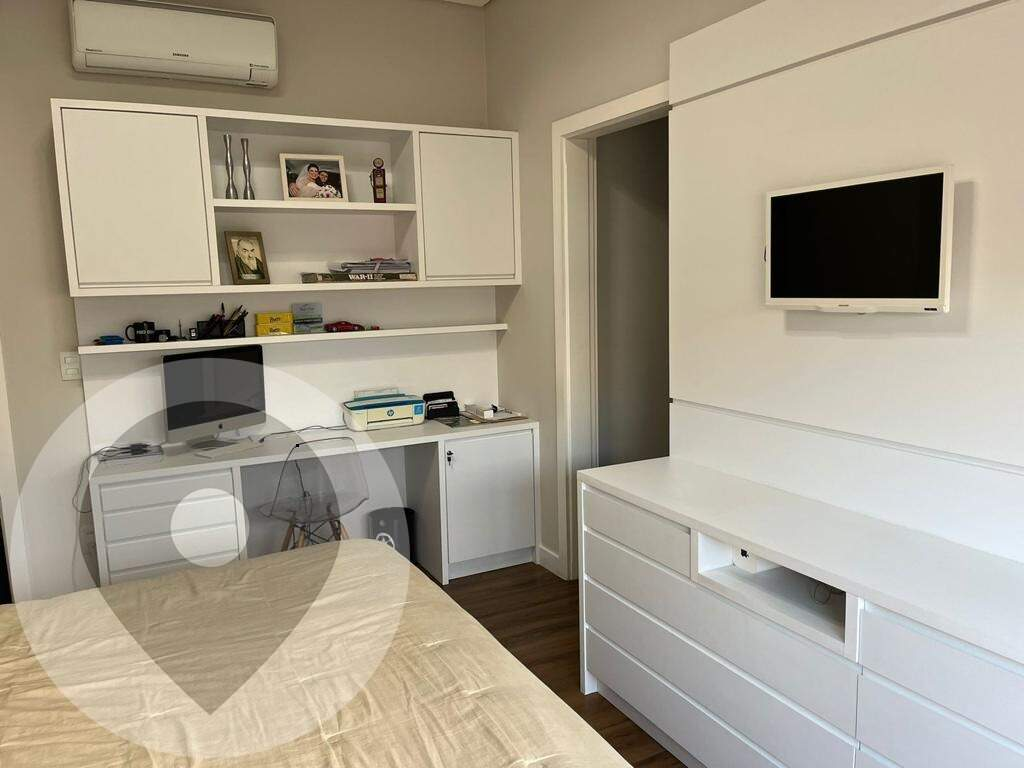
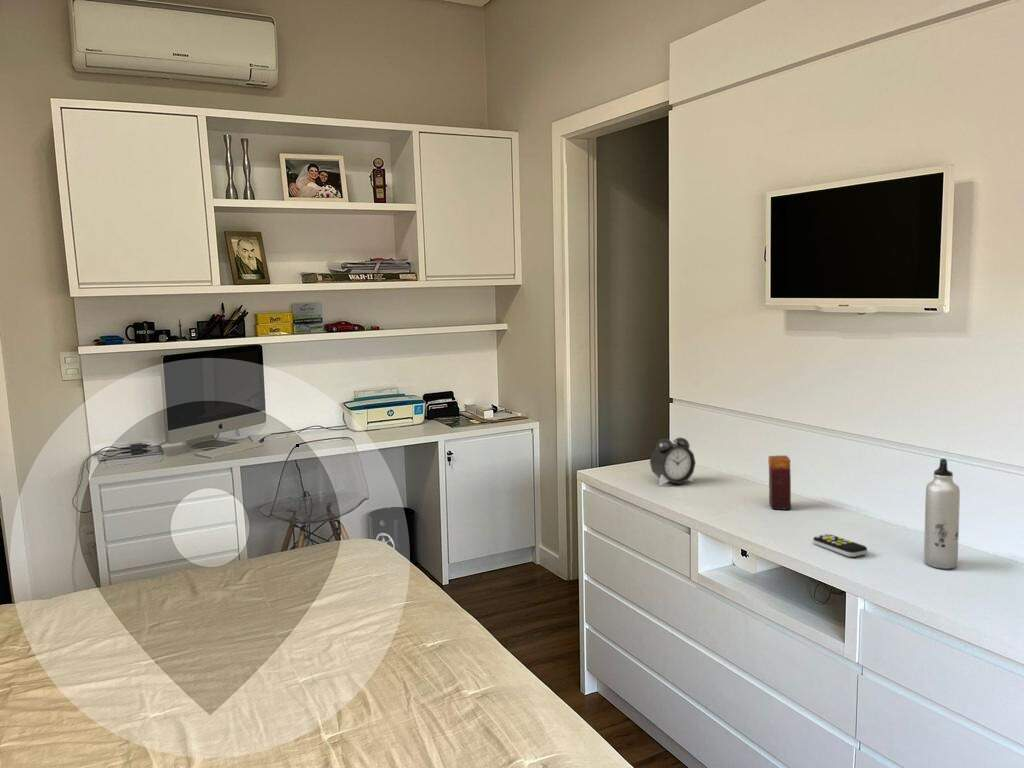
+ remote control (839, 544)
+ alarm clock (672, 460)
+ water bottle (942, 512)
+ candle (779, 482)
